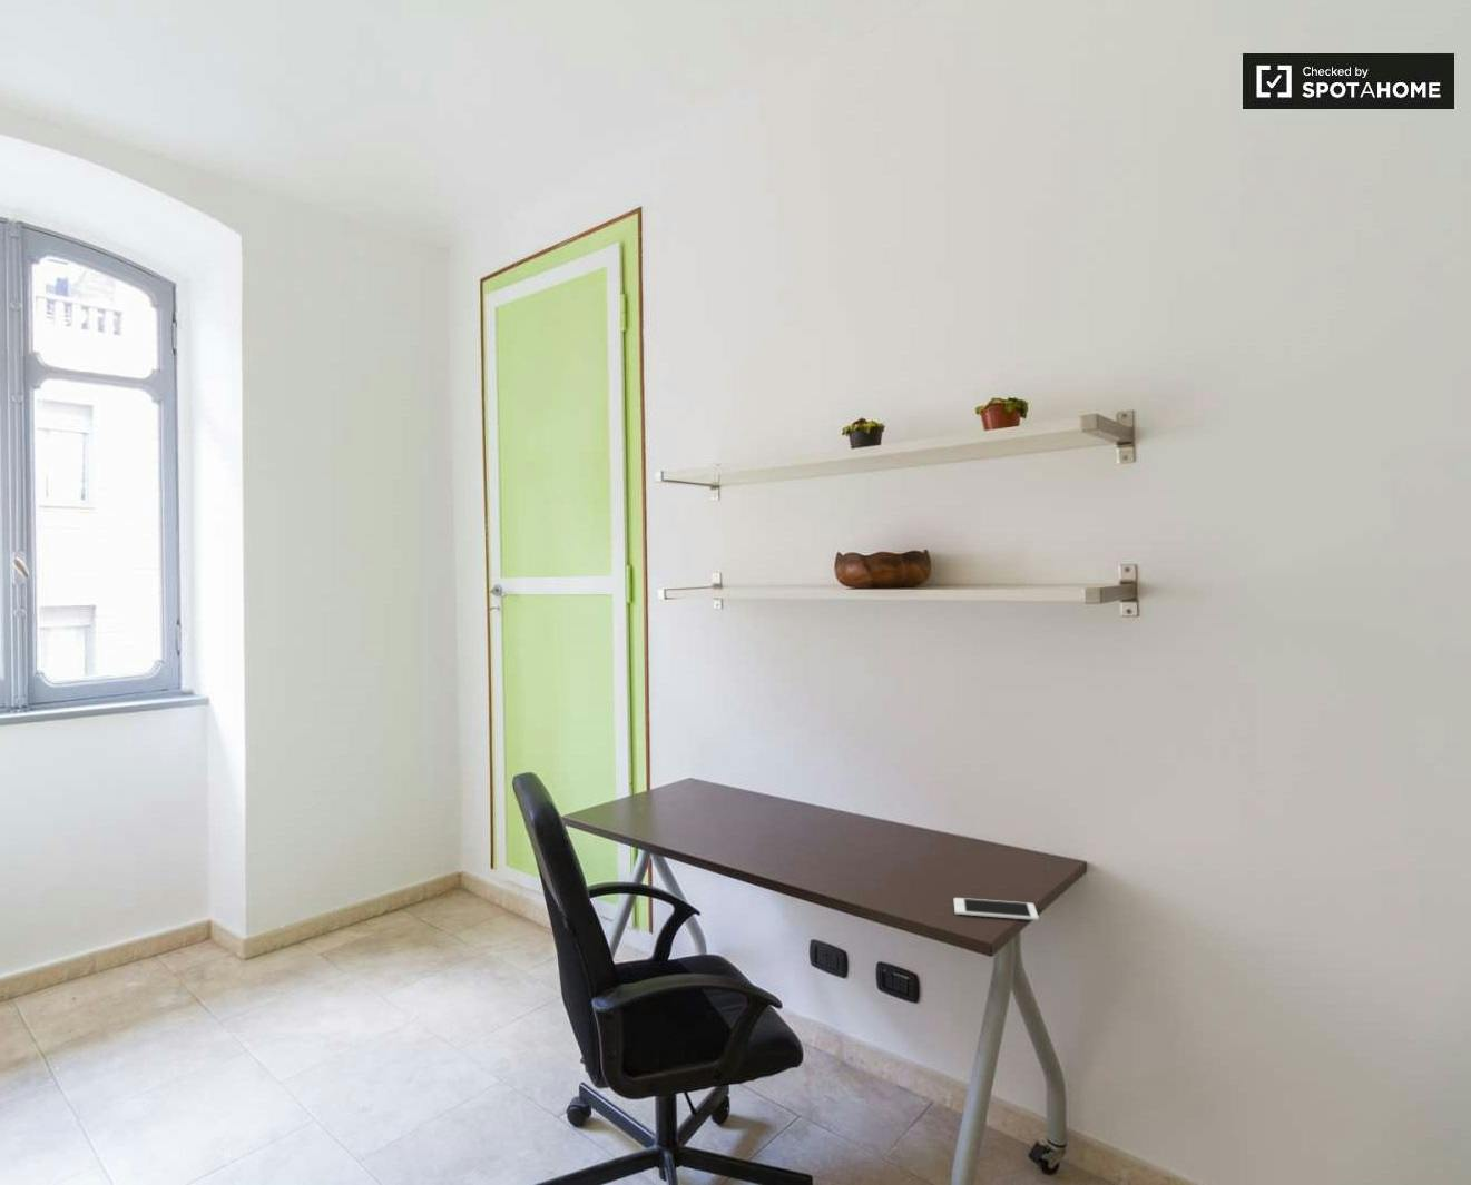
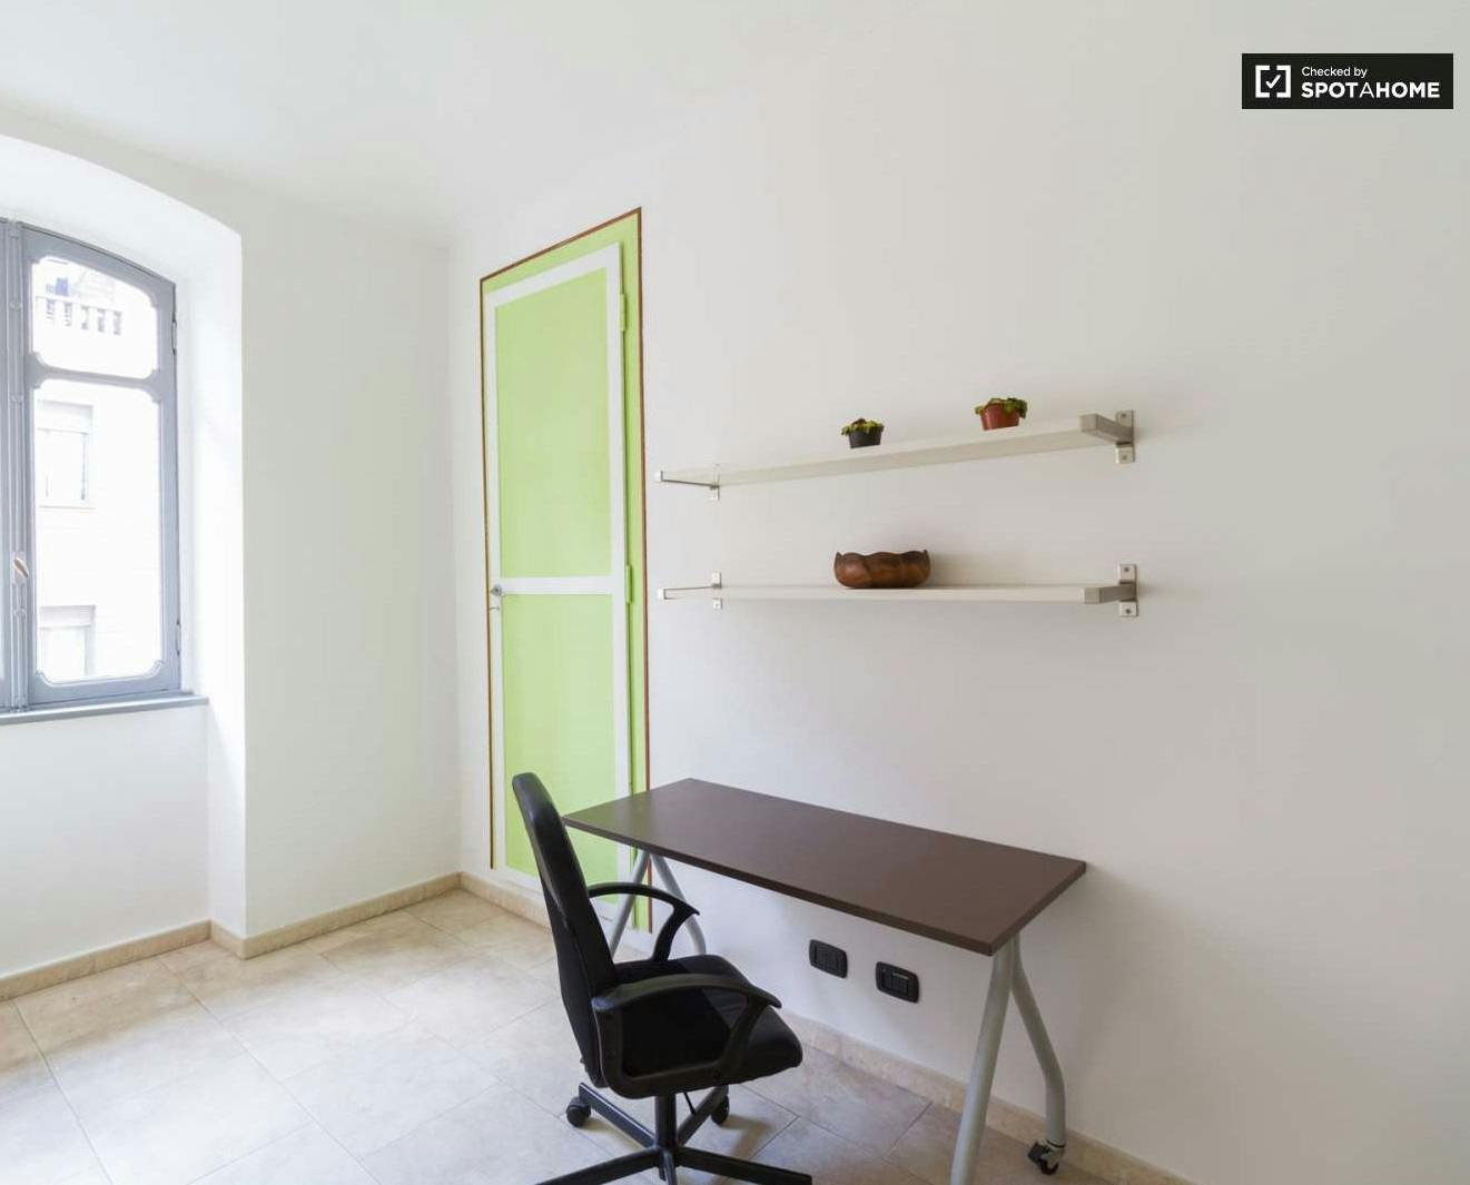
- cell phone (994, 908)
